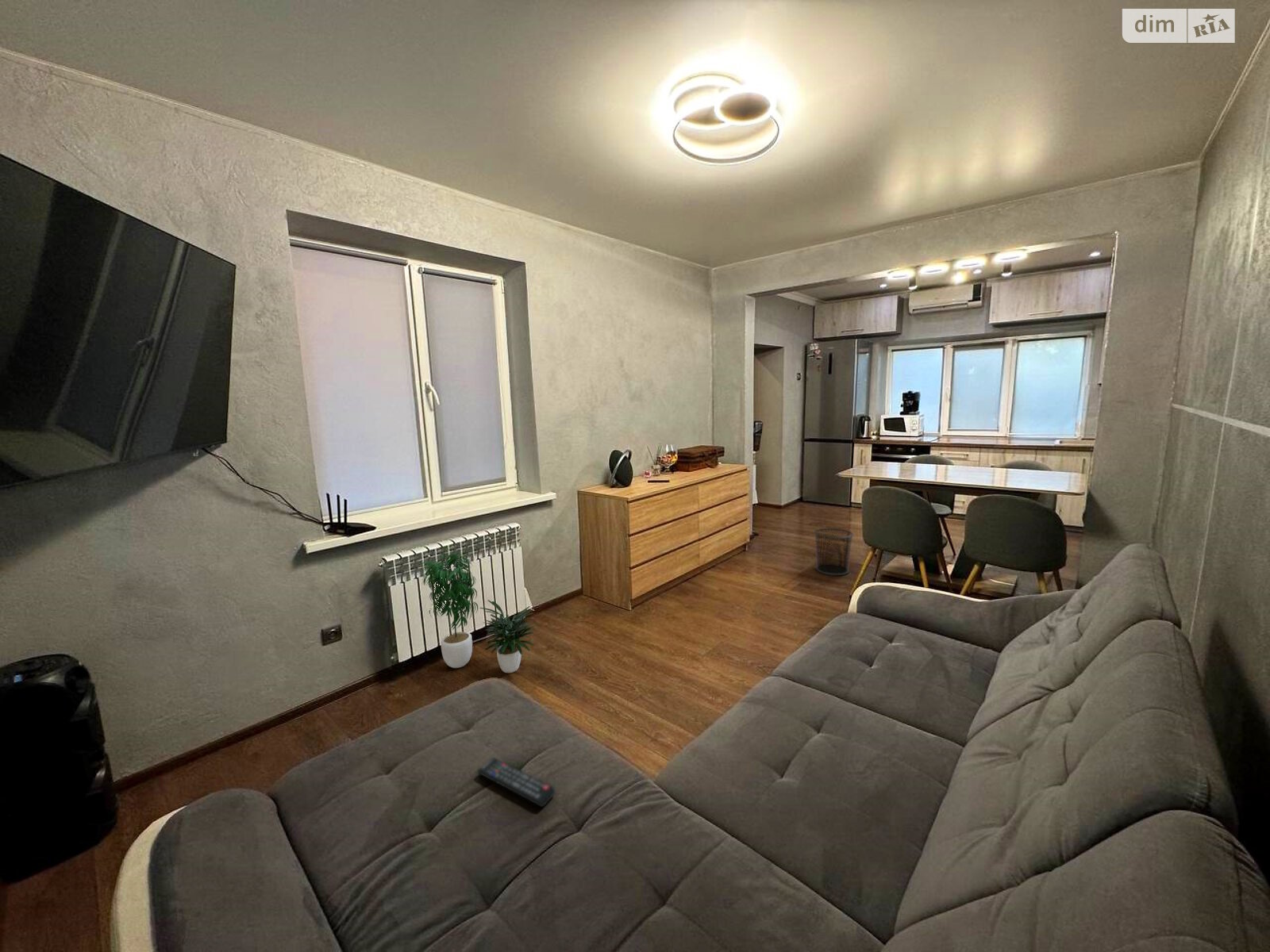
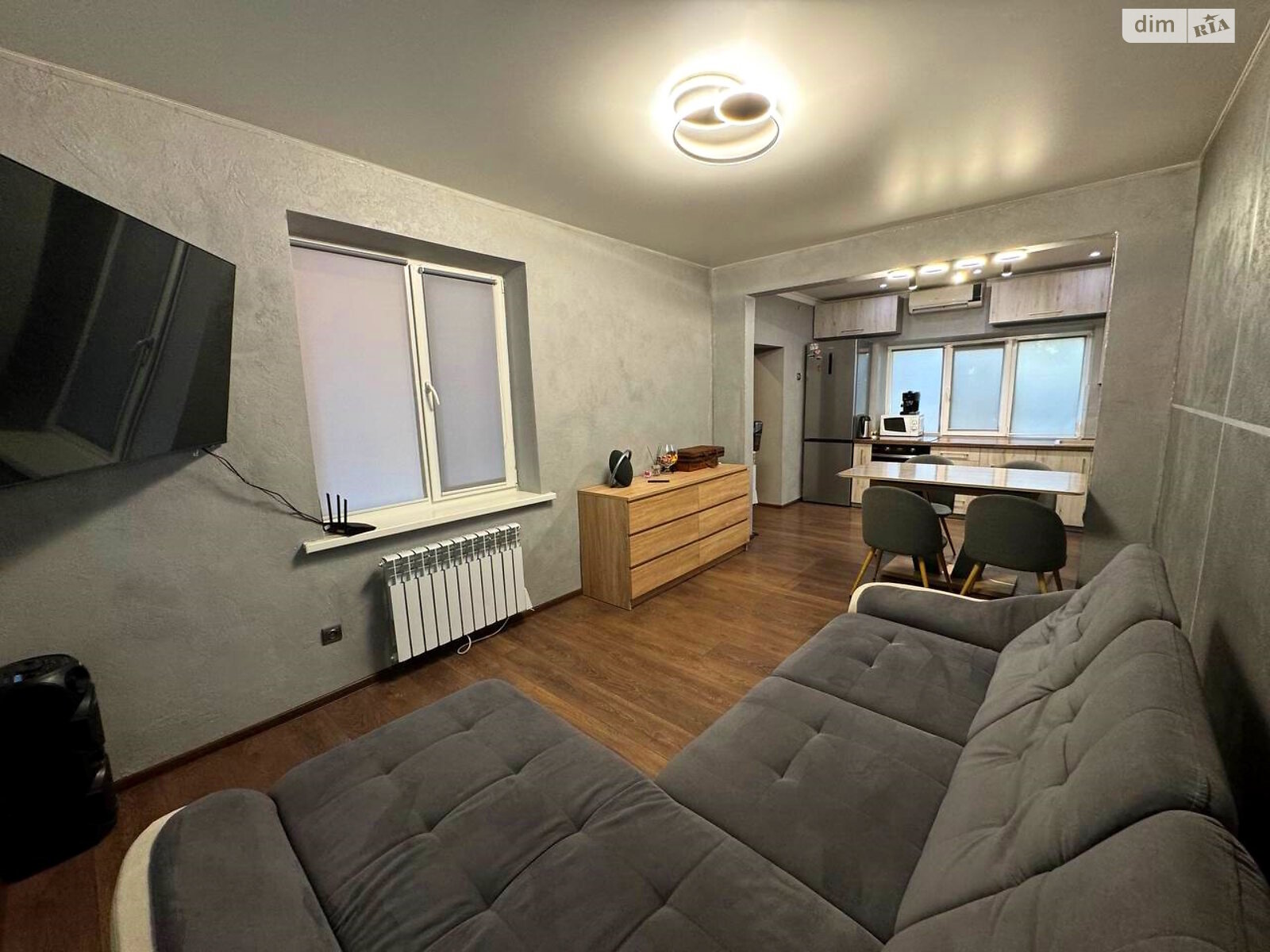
- waste bin (833, 551)
- remote control (514, 781)
- potted plant (477, 608)
